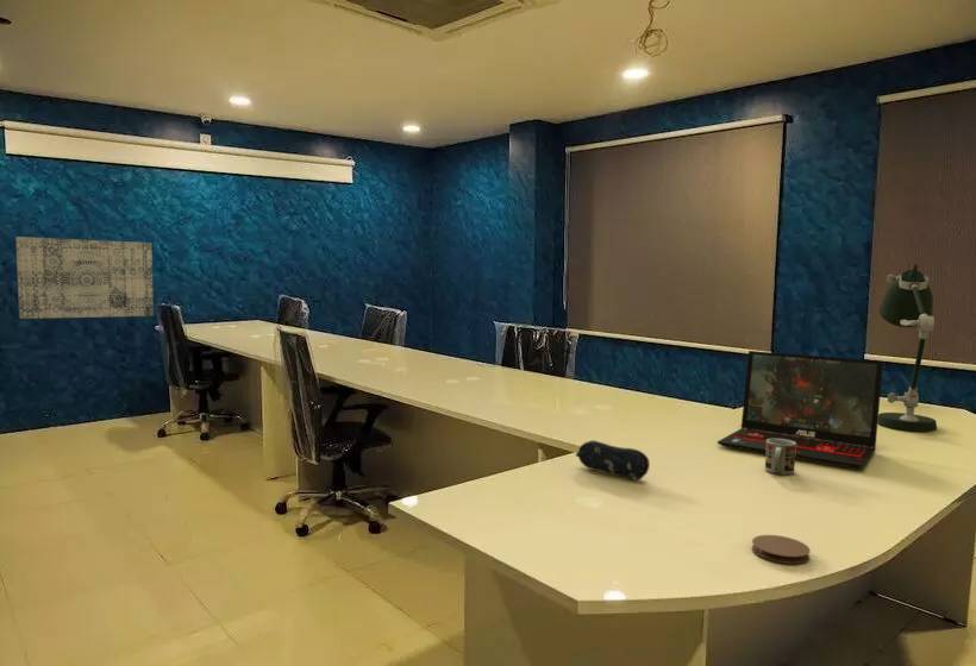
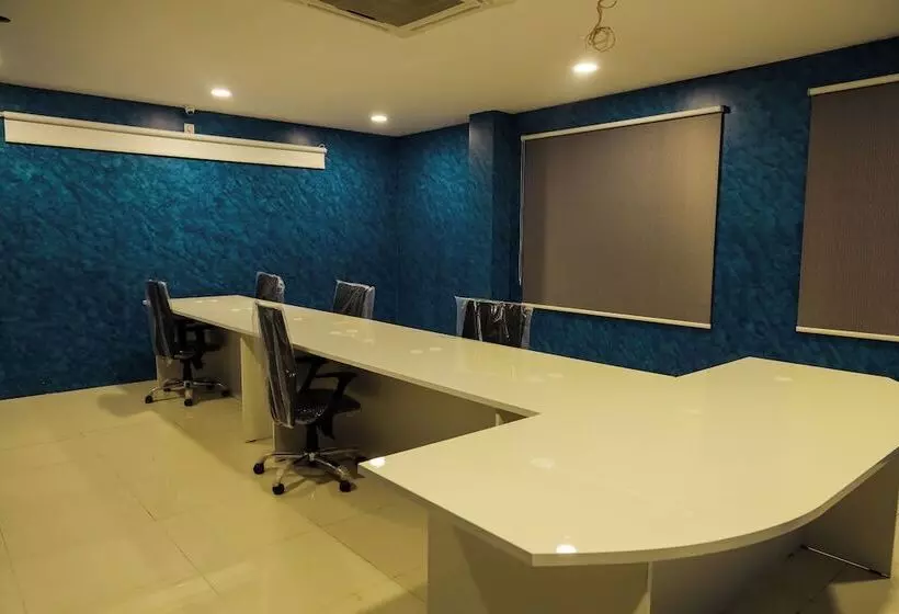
- wall art (88, 278)
- cup (780, 457)
- laptop (799, 403)
- coaster (780, 548)
- desk lamp (918, 347)
- pencil case (612, 459)
